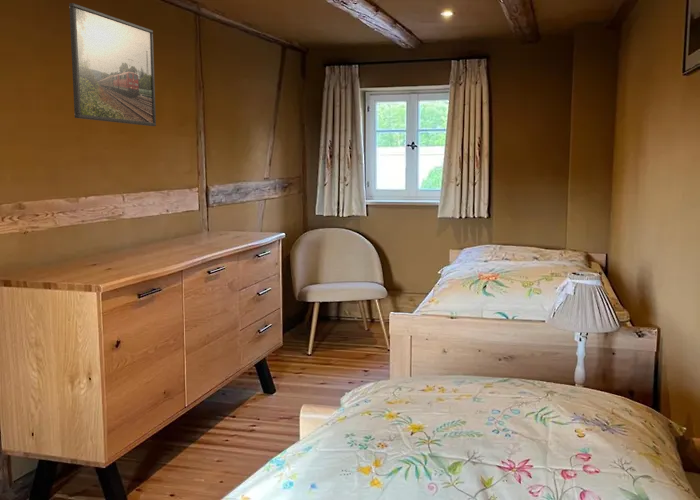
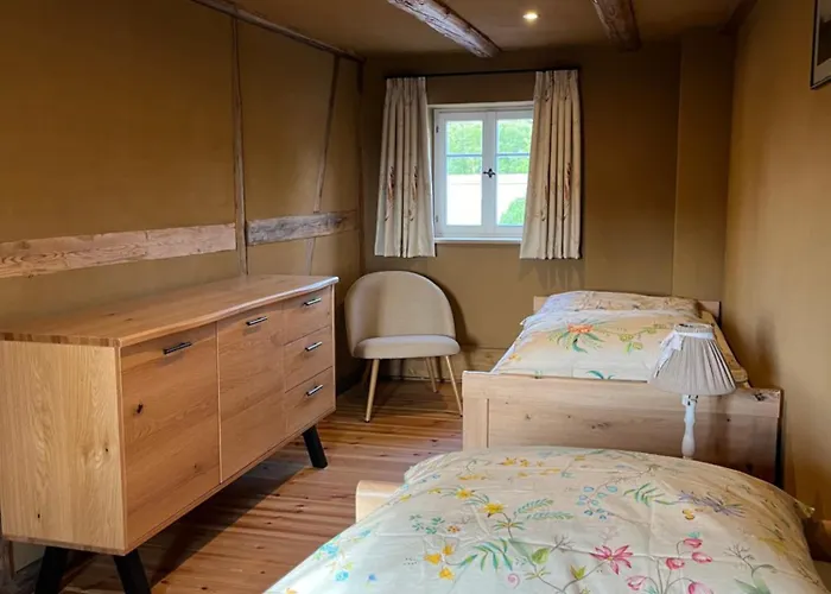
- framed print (116, 70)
